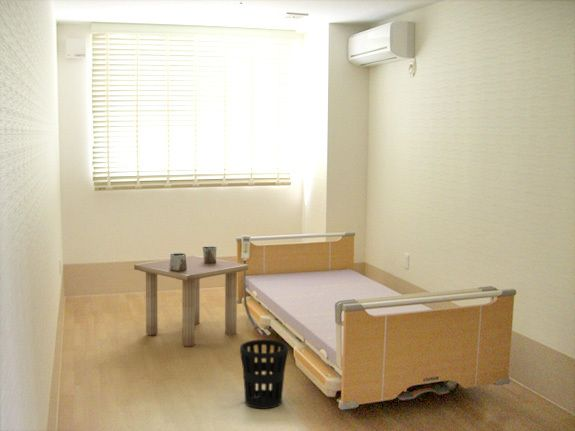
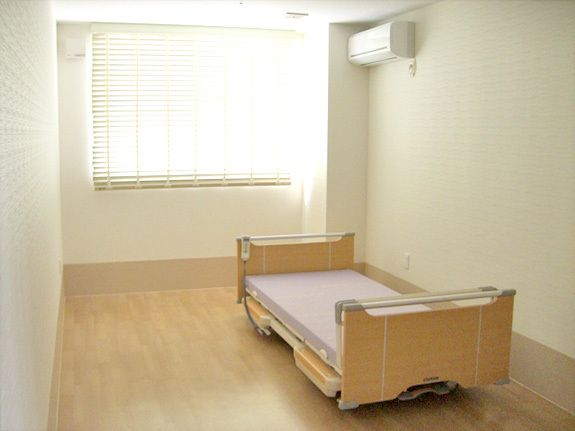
- side table (191, 291)
- wastebasket (263, 374)
